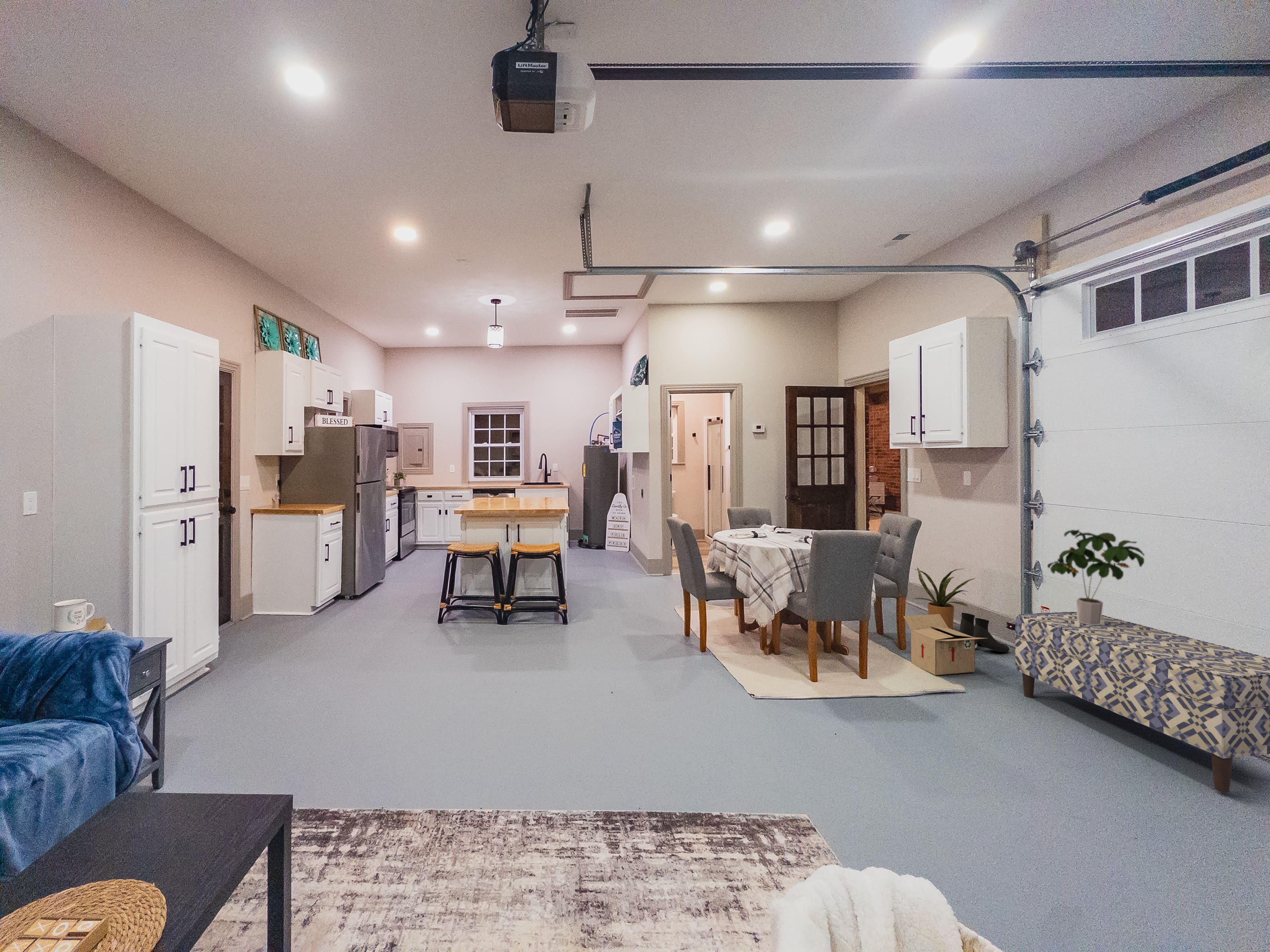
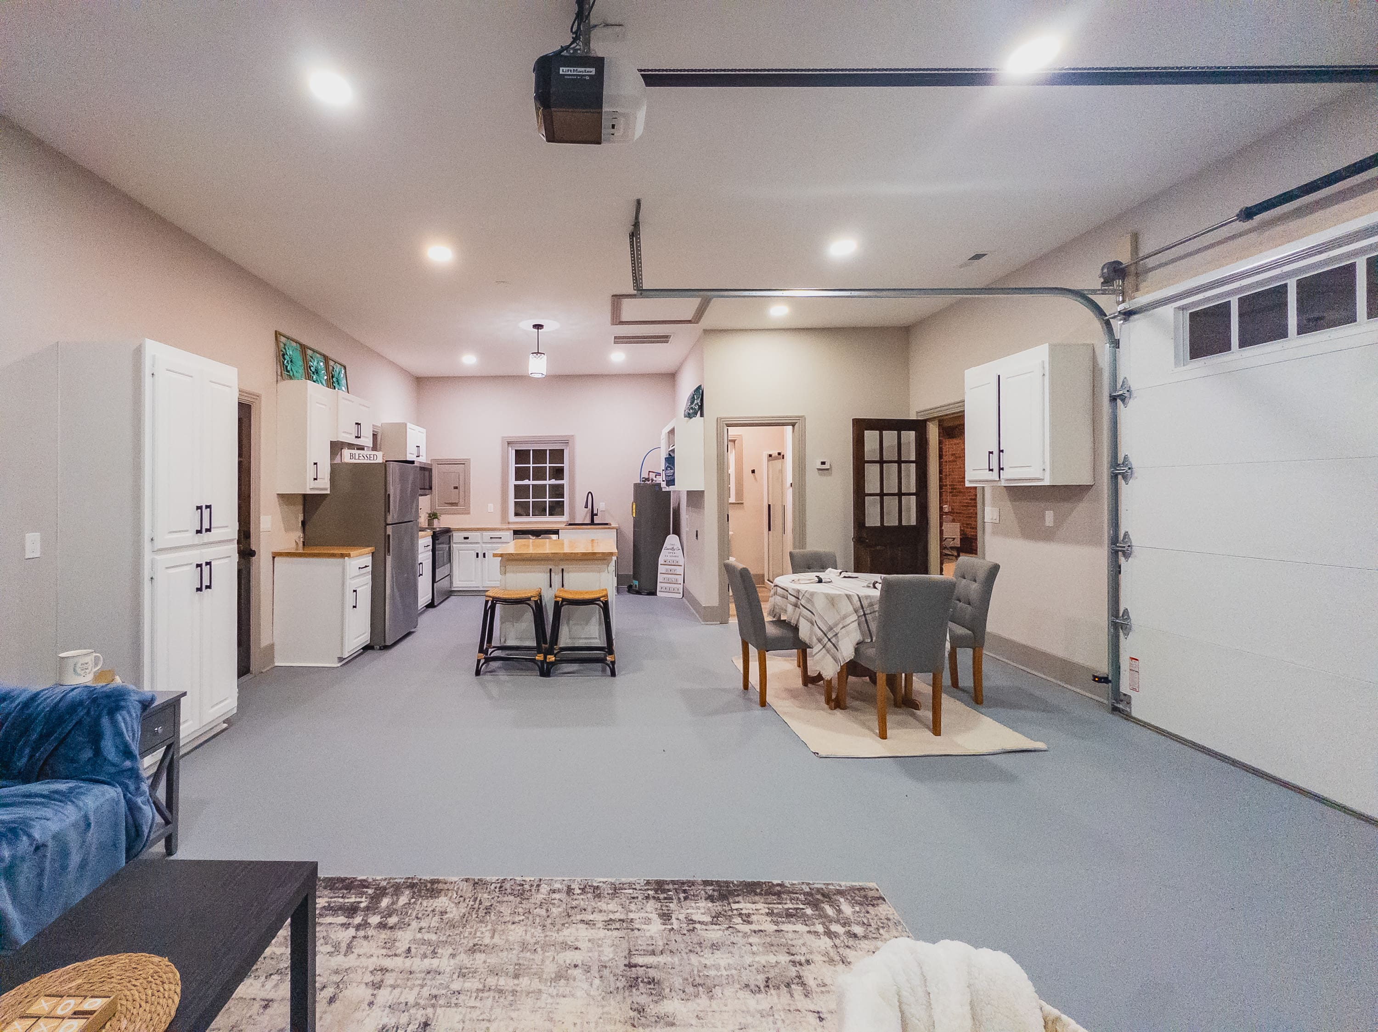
- bench (1142, 685)
- boots (983, 631)
- house plant (943, 597)
- potted plant (1089, 576)
- cardboard box (944, 646)
